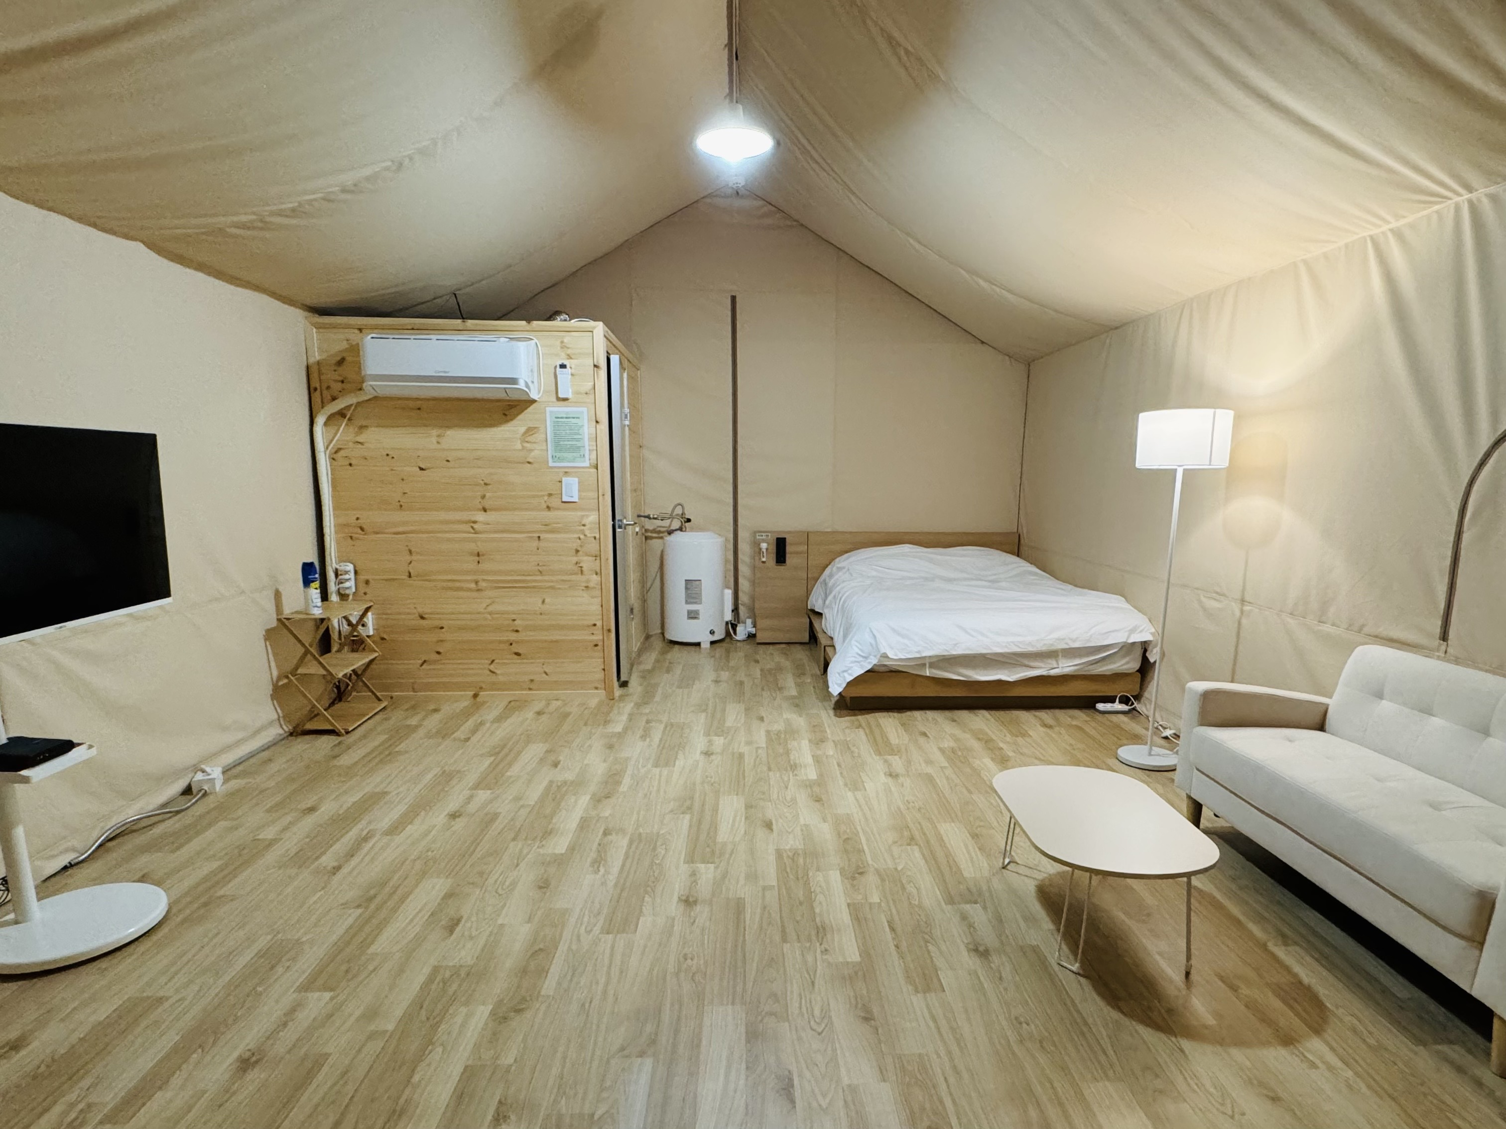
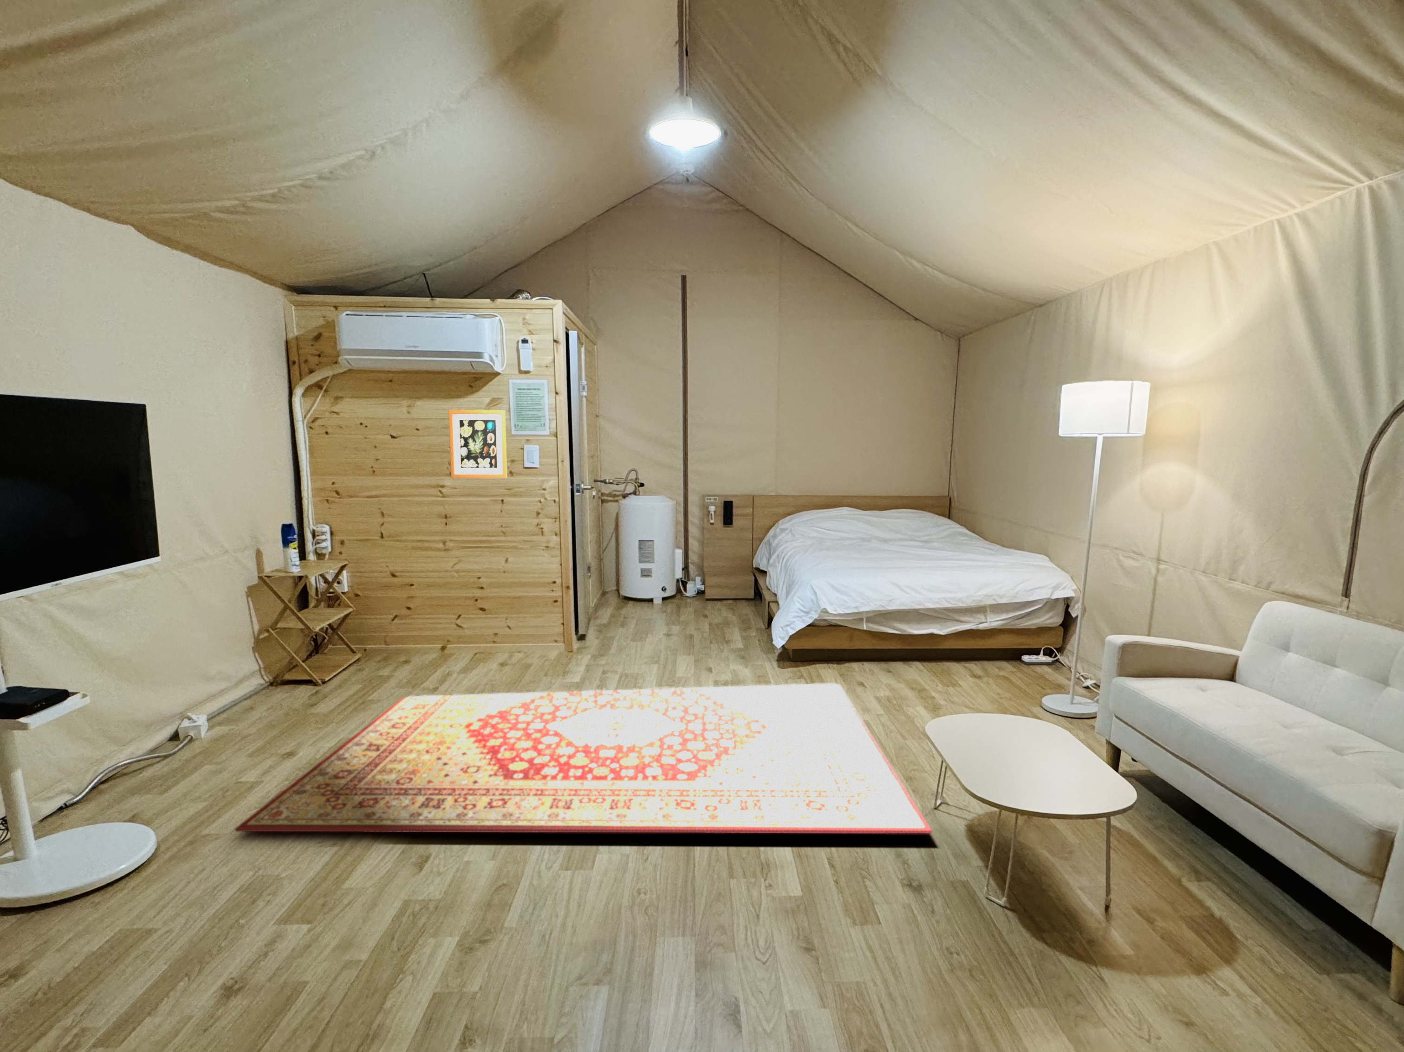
+ rug (617, 728)
+ wall art (478, 444)
